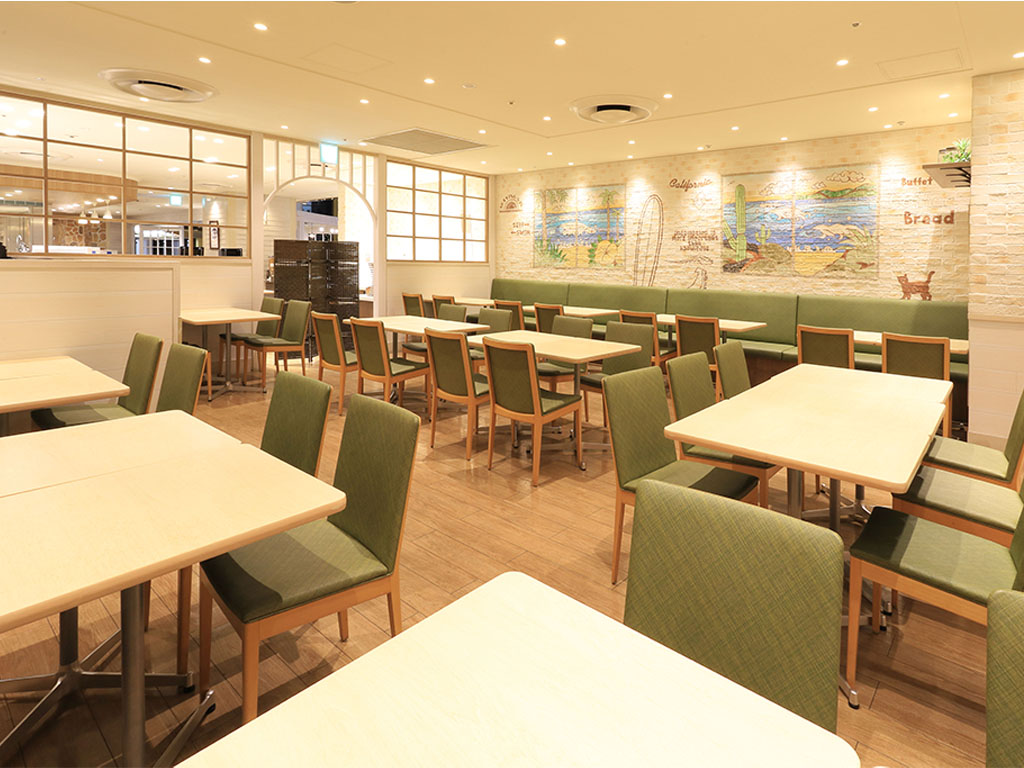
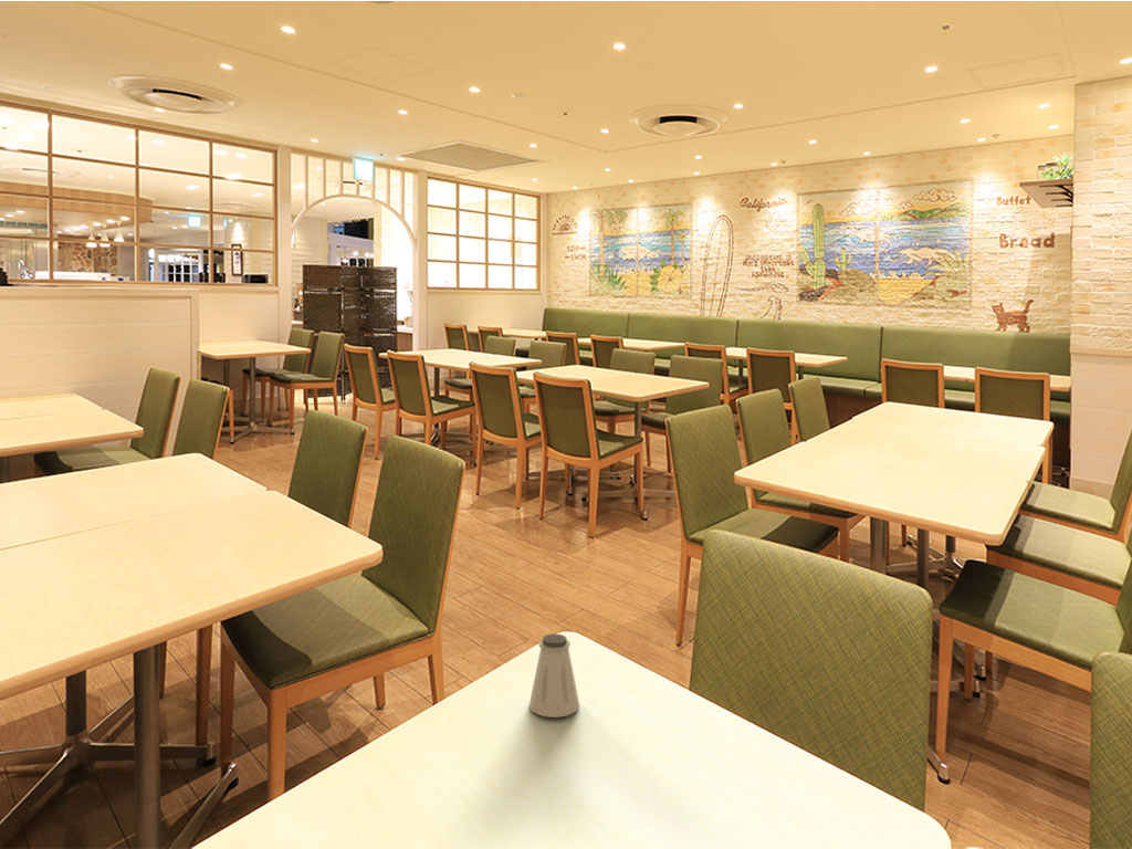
+ saltshaker (554, 671)
